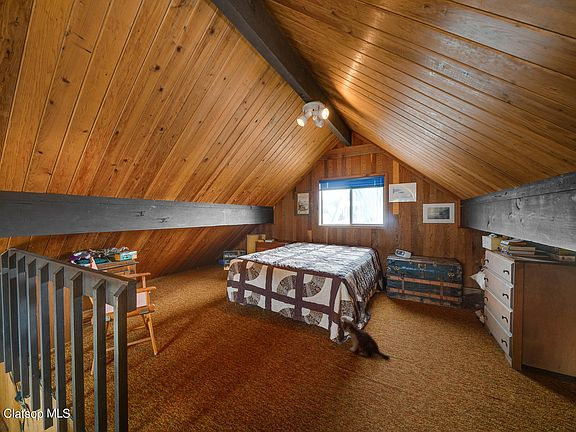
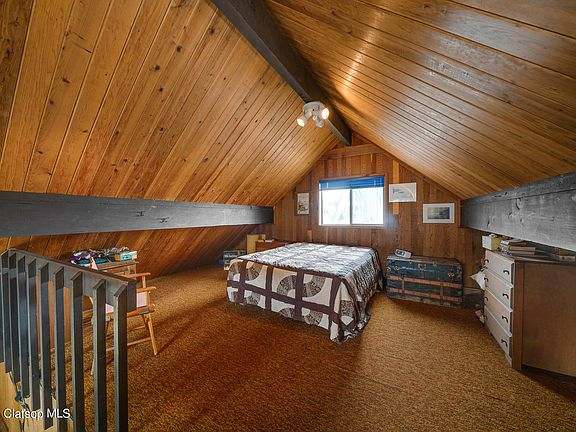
- plush toy (363, 337)
